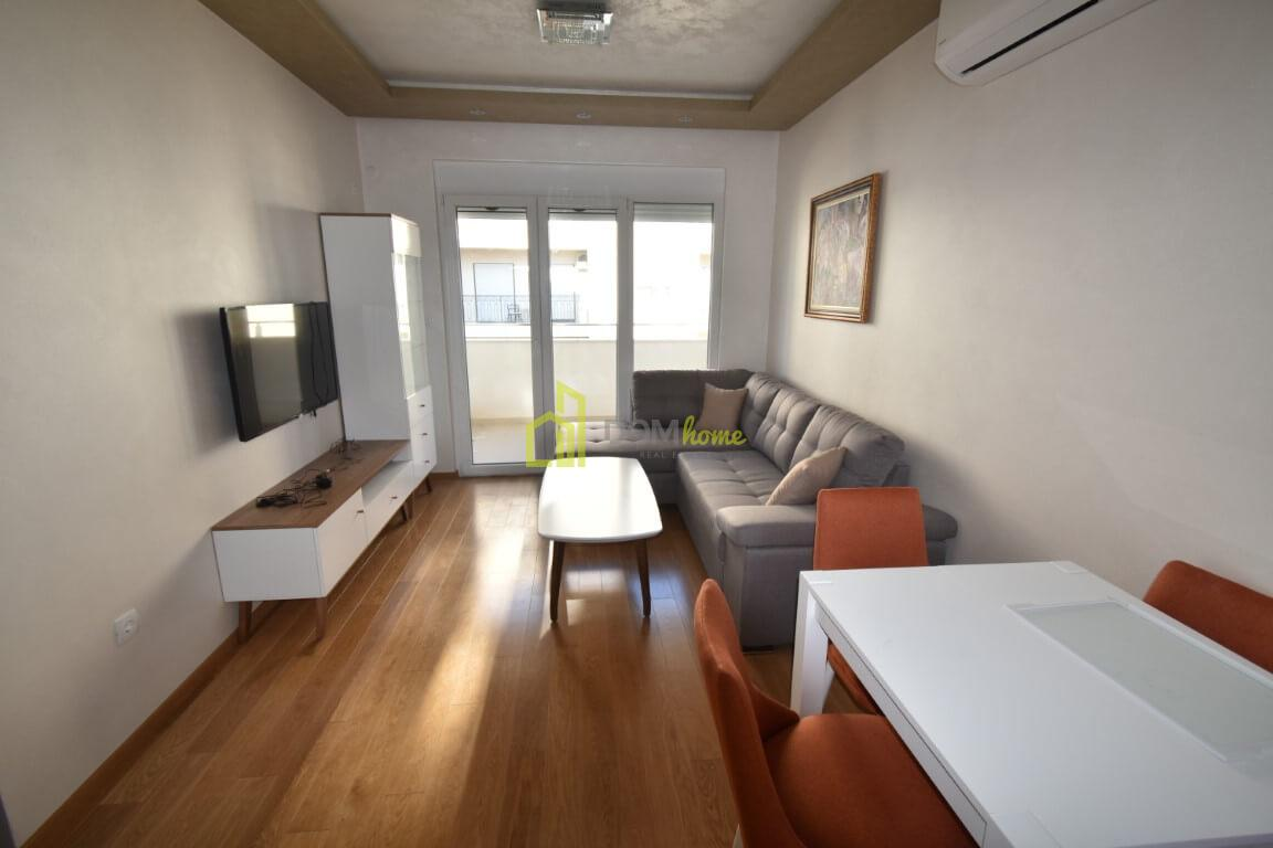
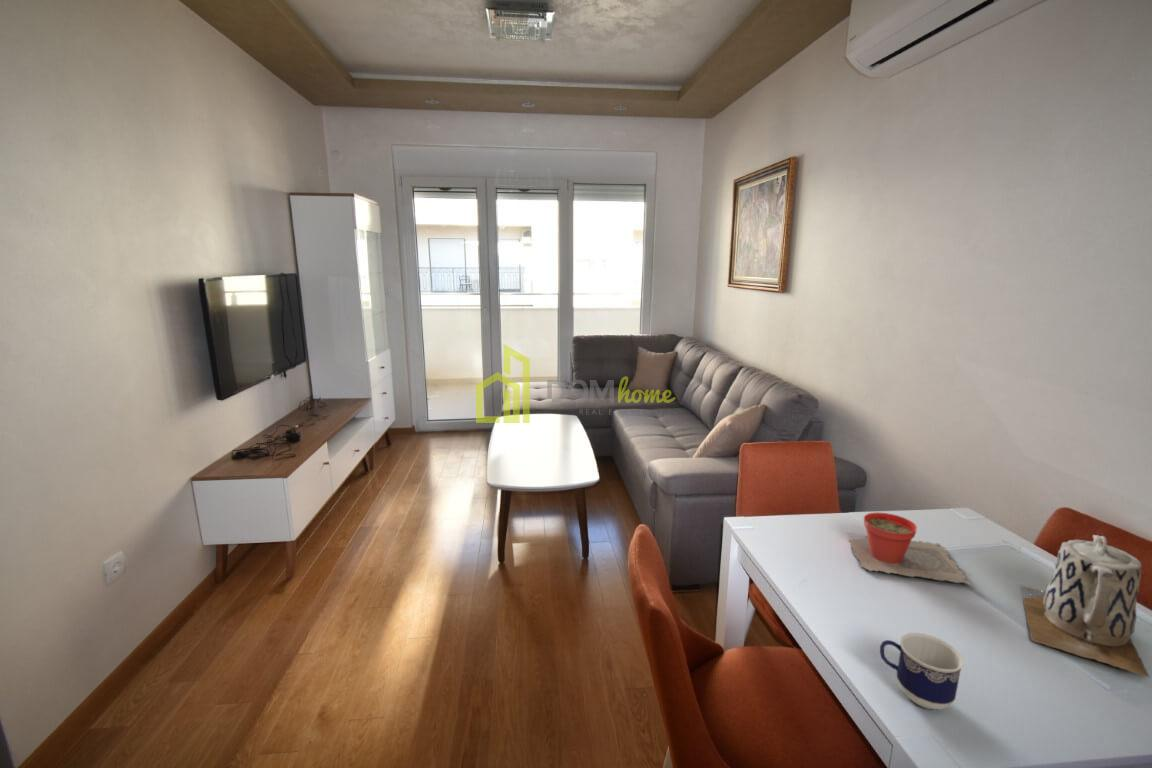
+ plant pot (905, 539)
+ cup (917, 670)
+ teapot (1086, 581)
